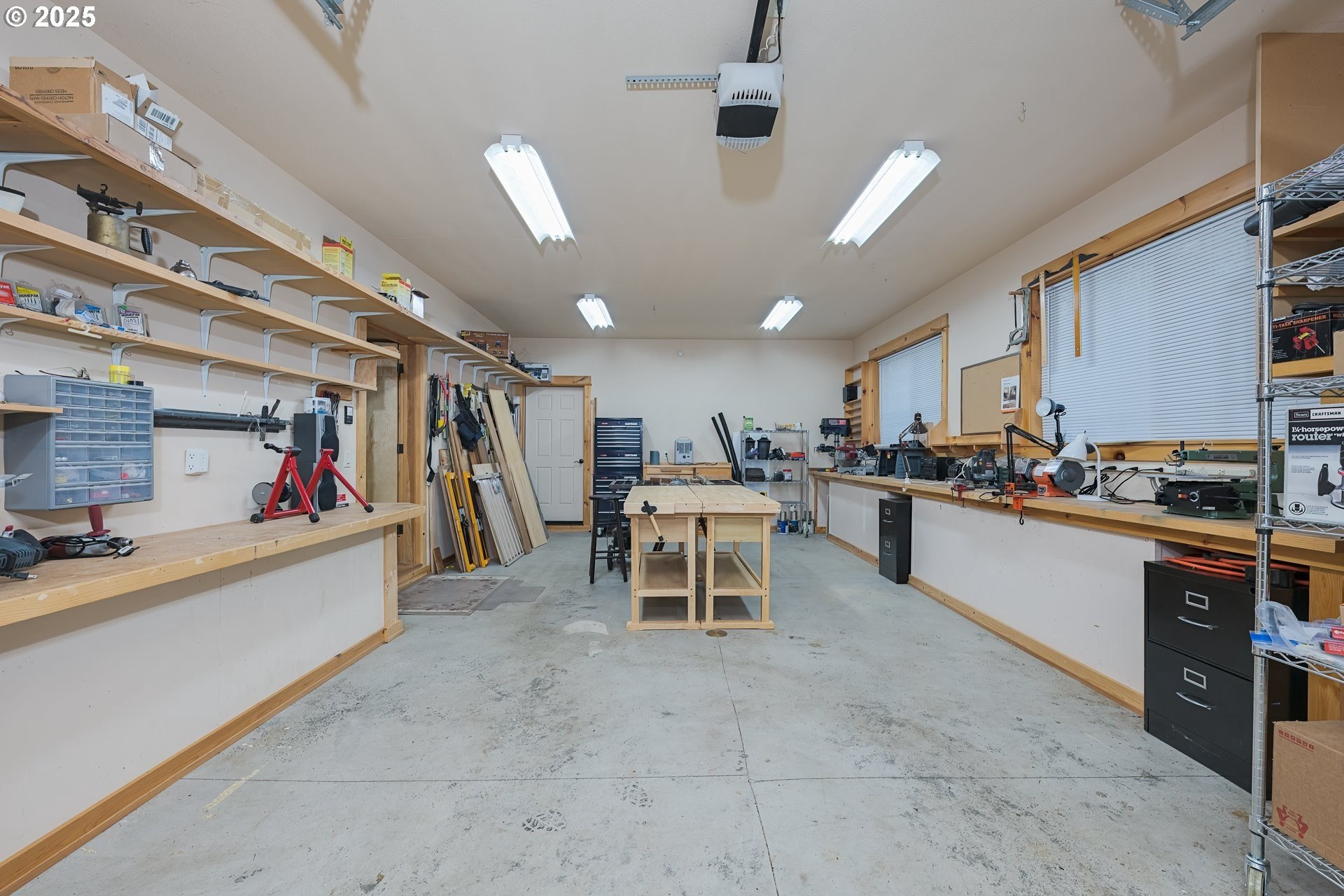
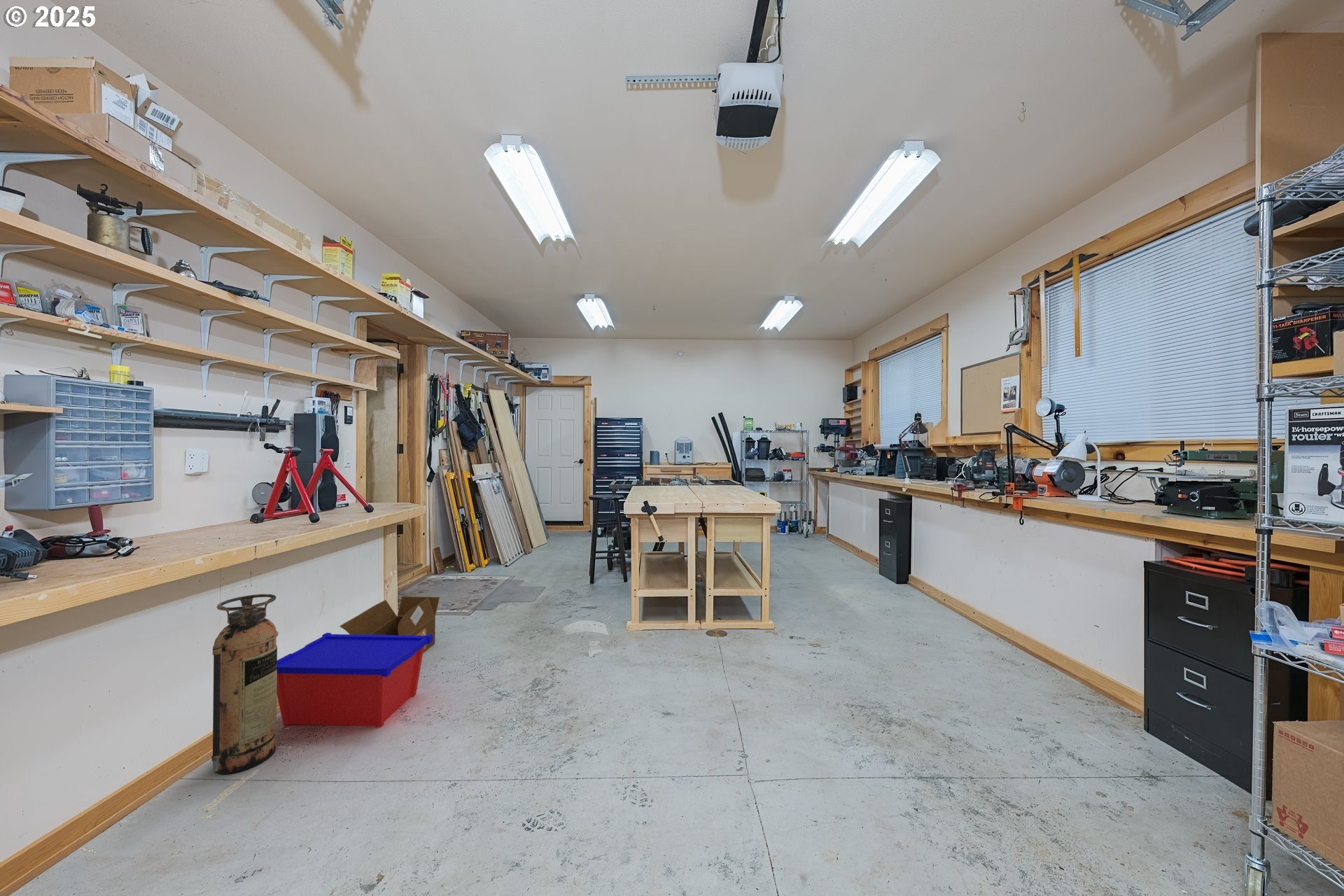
+ cardboard box (387, 634)
+ storage bin (354, 679)
+ fire extinguisher (242, 681)
